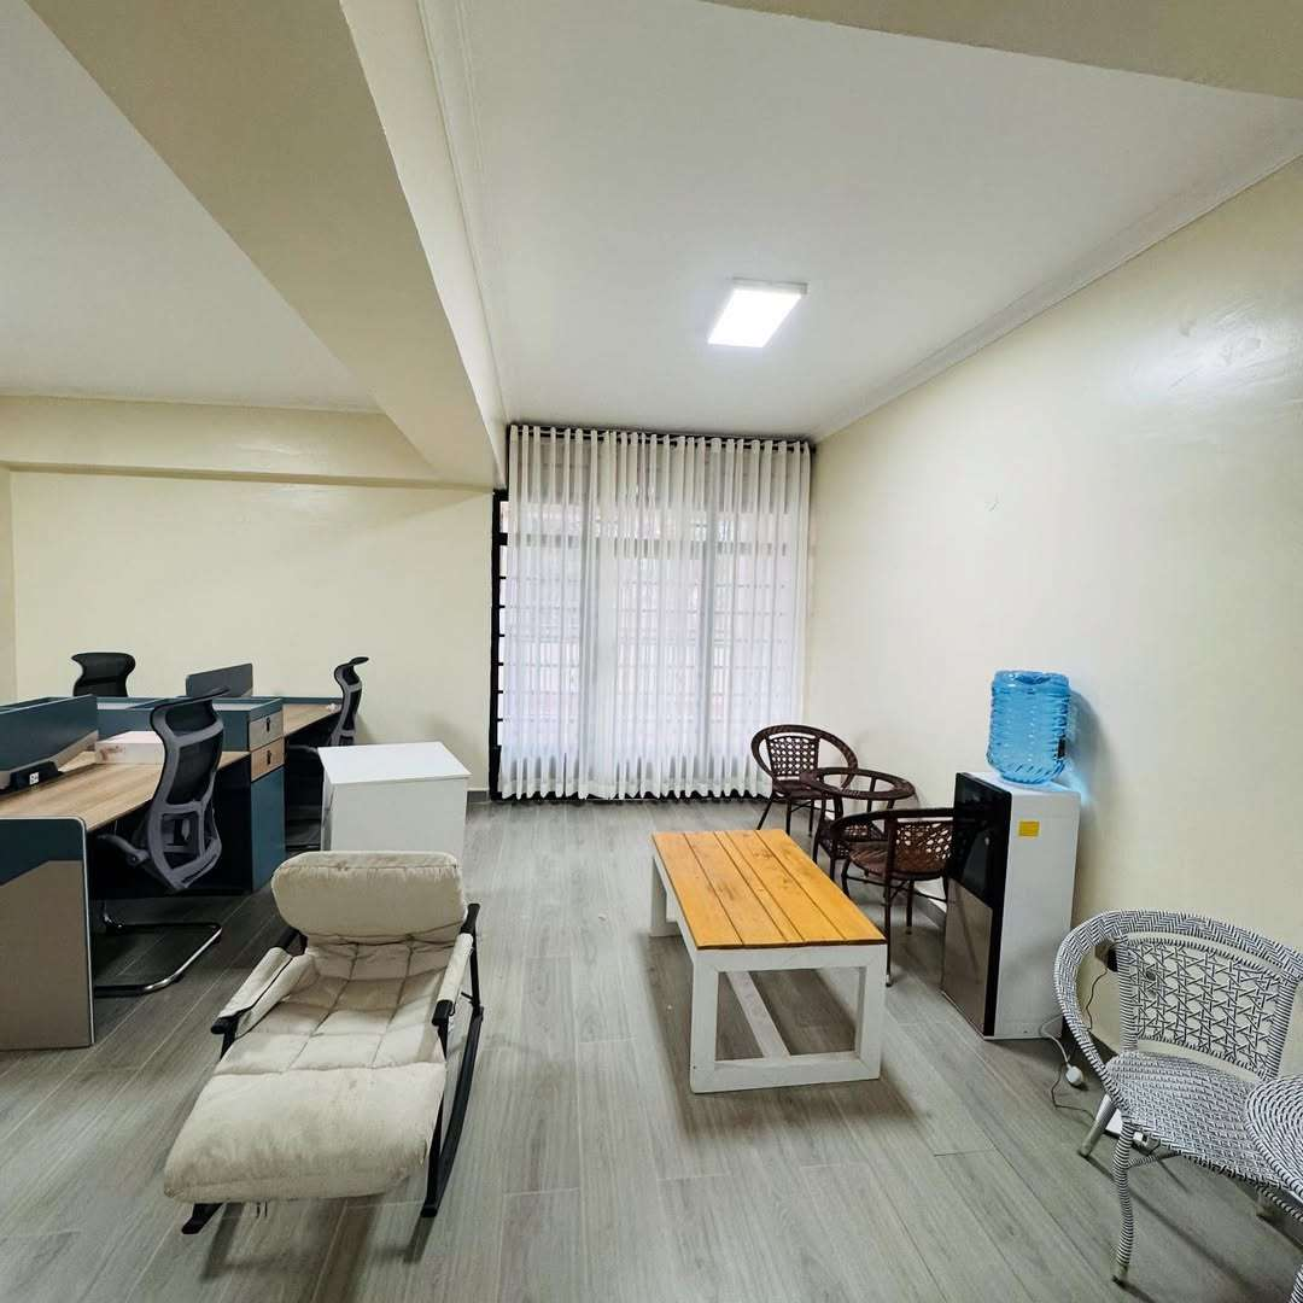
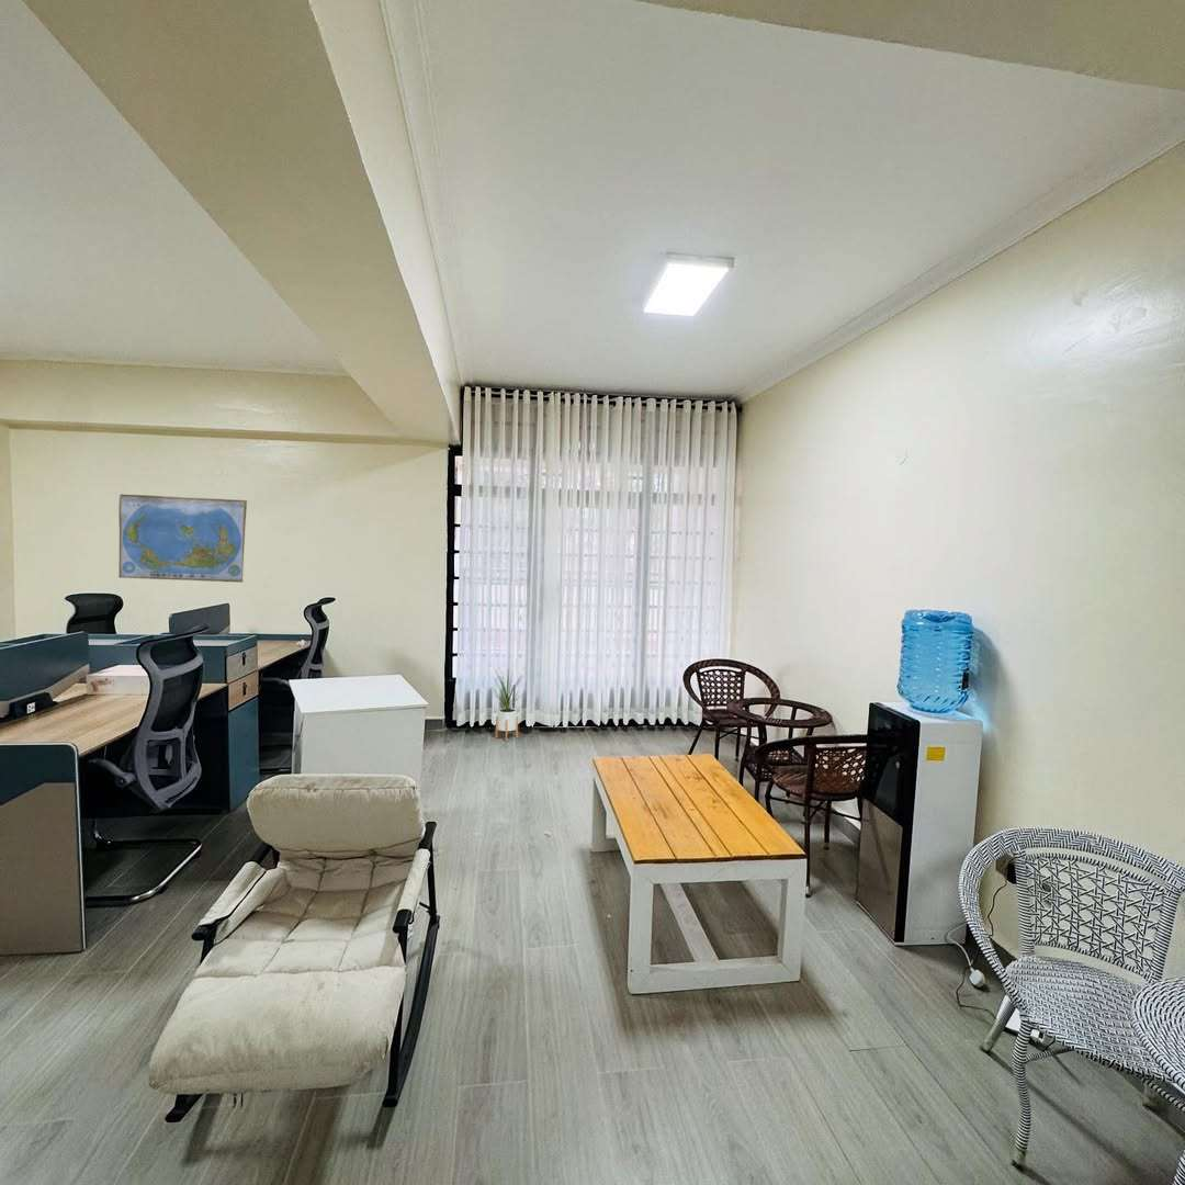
+ house plant (508, 701)
+ world map (183, 539)
